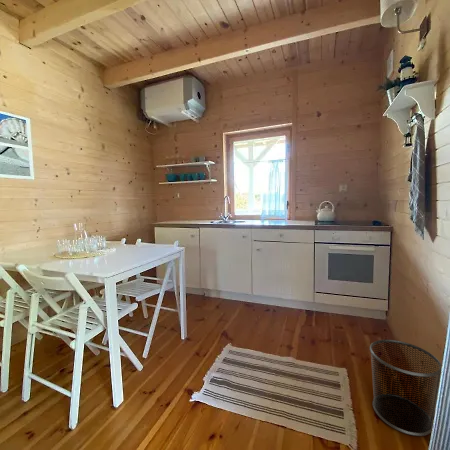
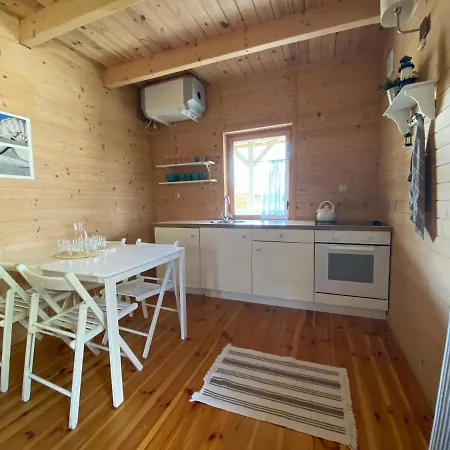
- waste bin (402, 385)
